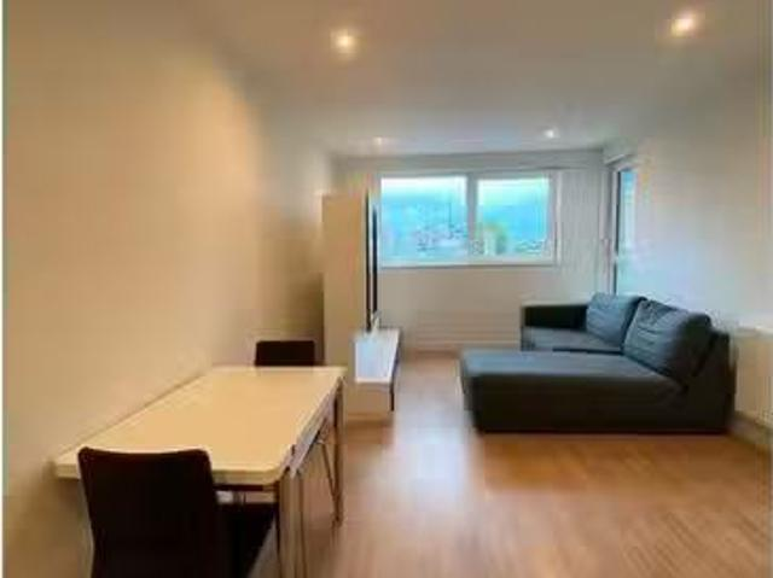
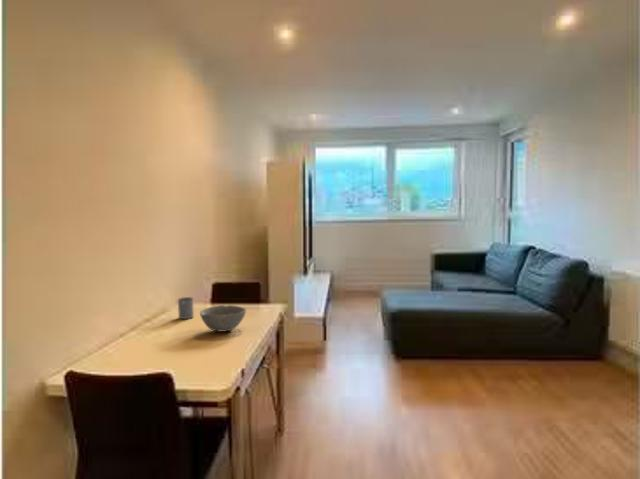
+ bowl (223, 319)
+ mug (185, 309)
